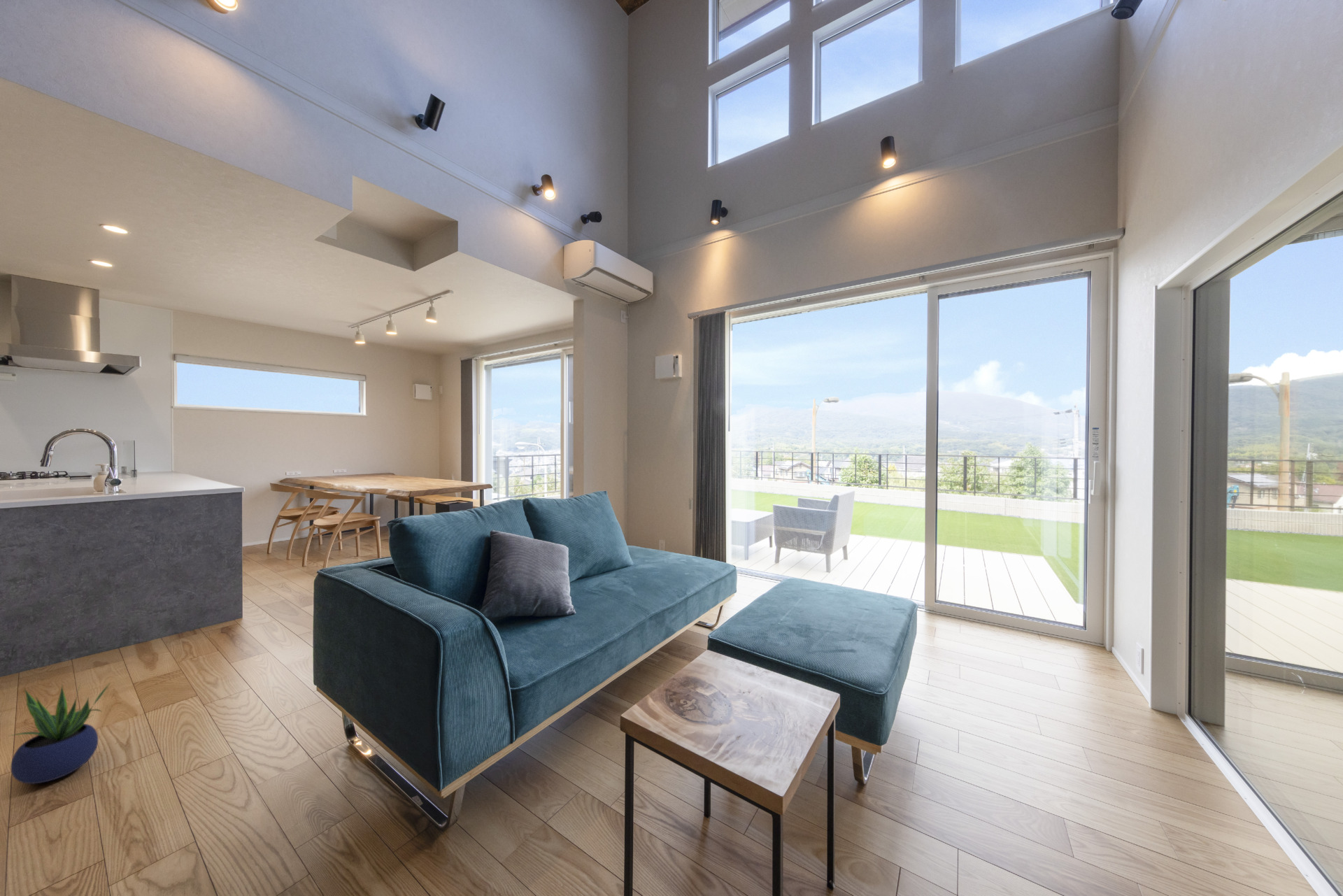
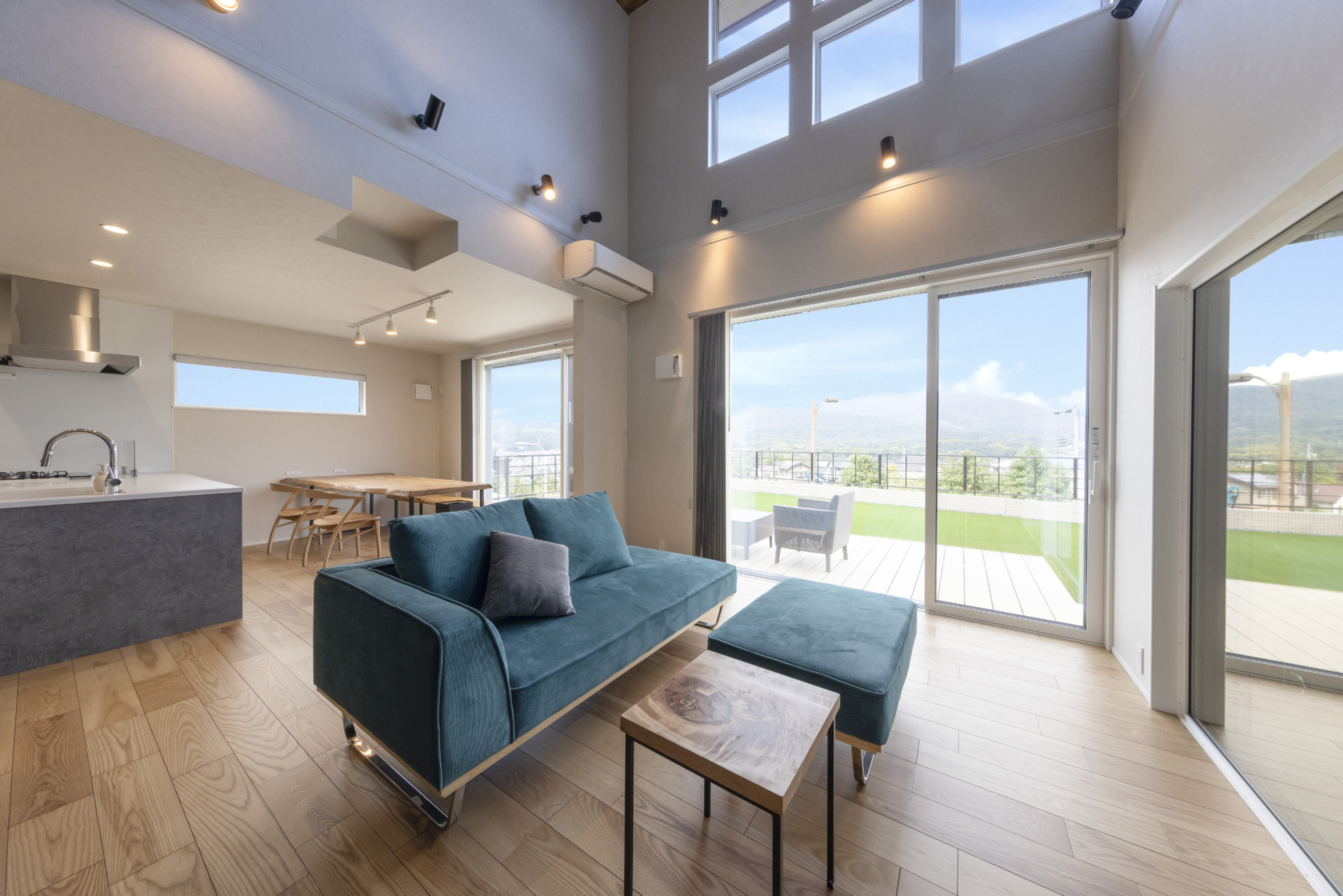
- potted plant (62, 728)
